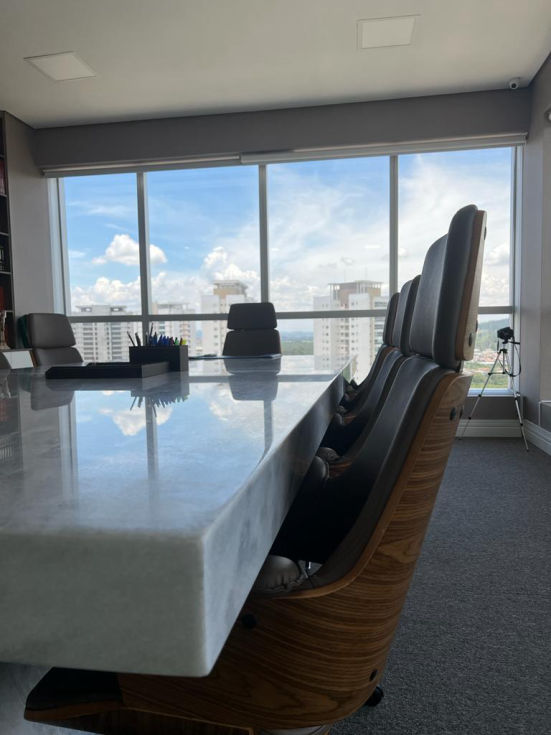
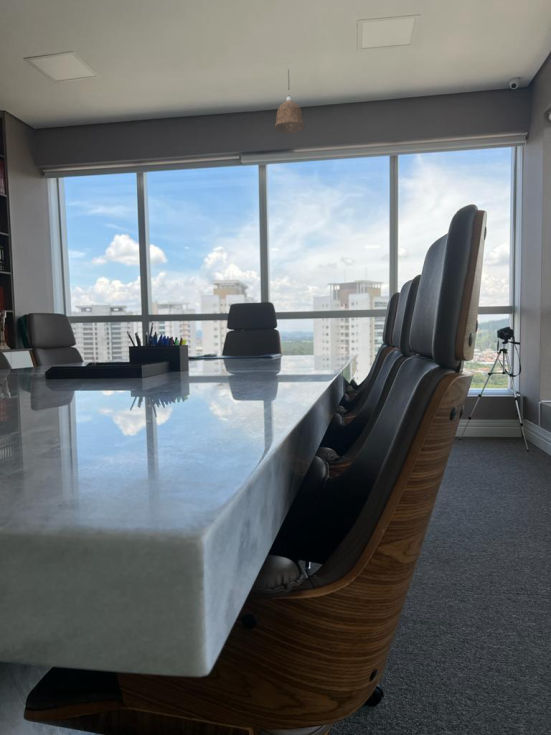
+ pendant lamp (288, 98)
